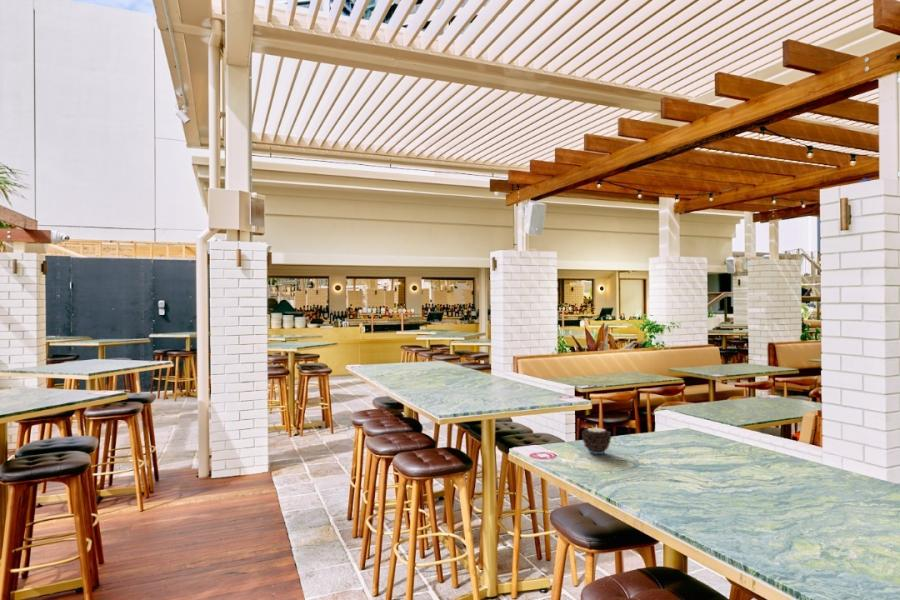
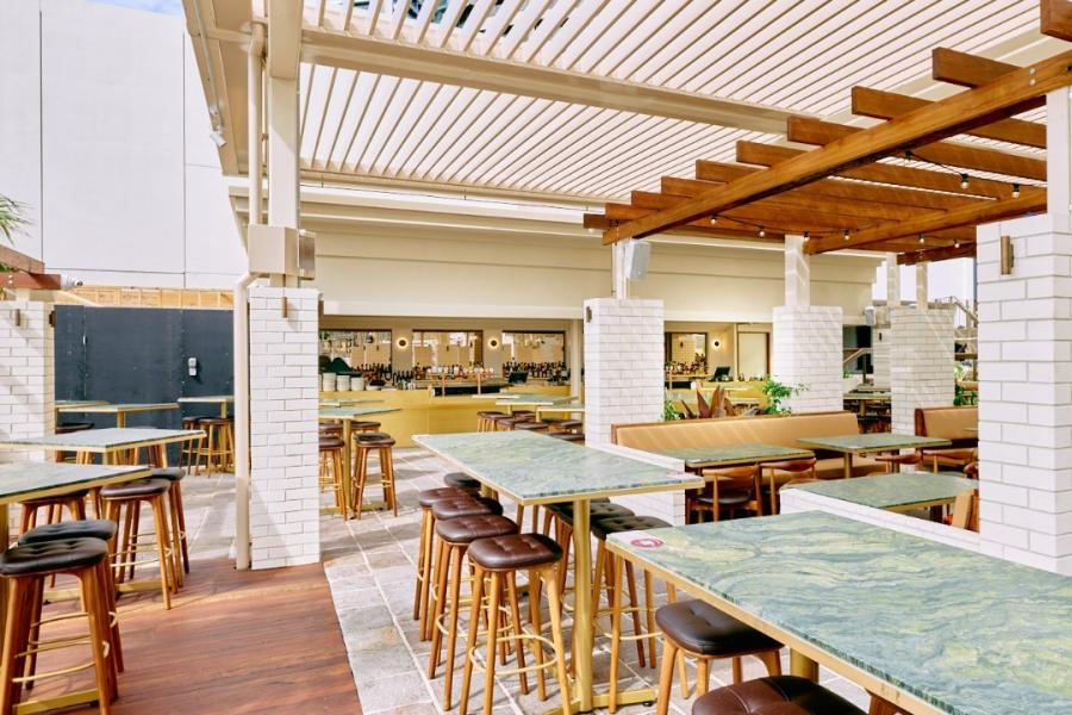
- candle (596, 438)
